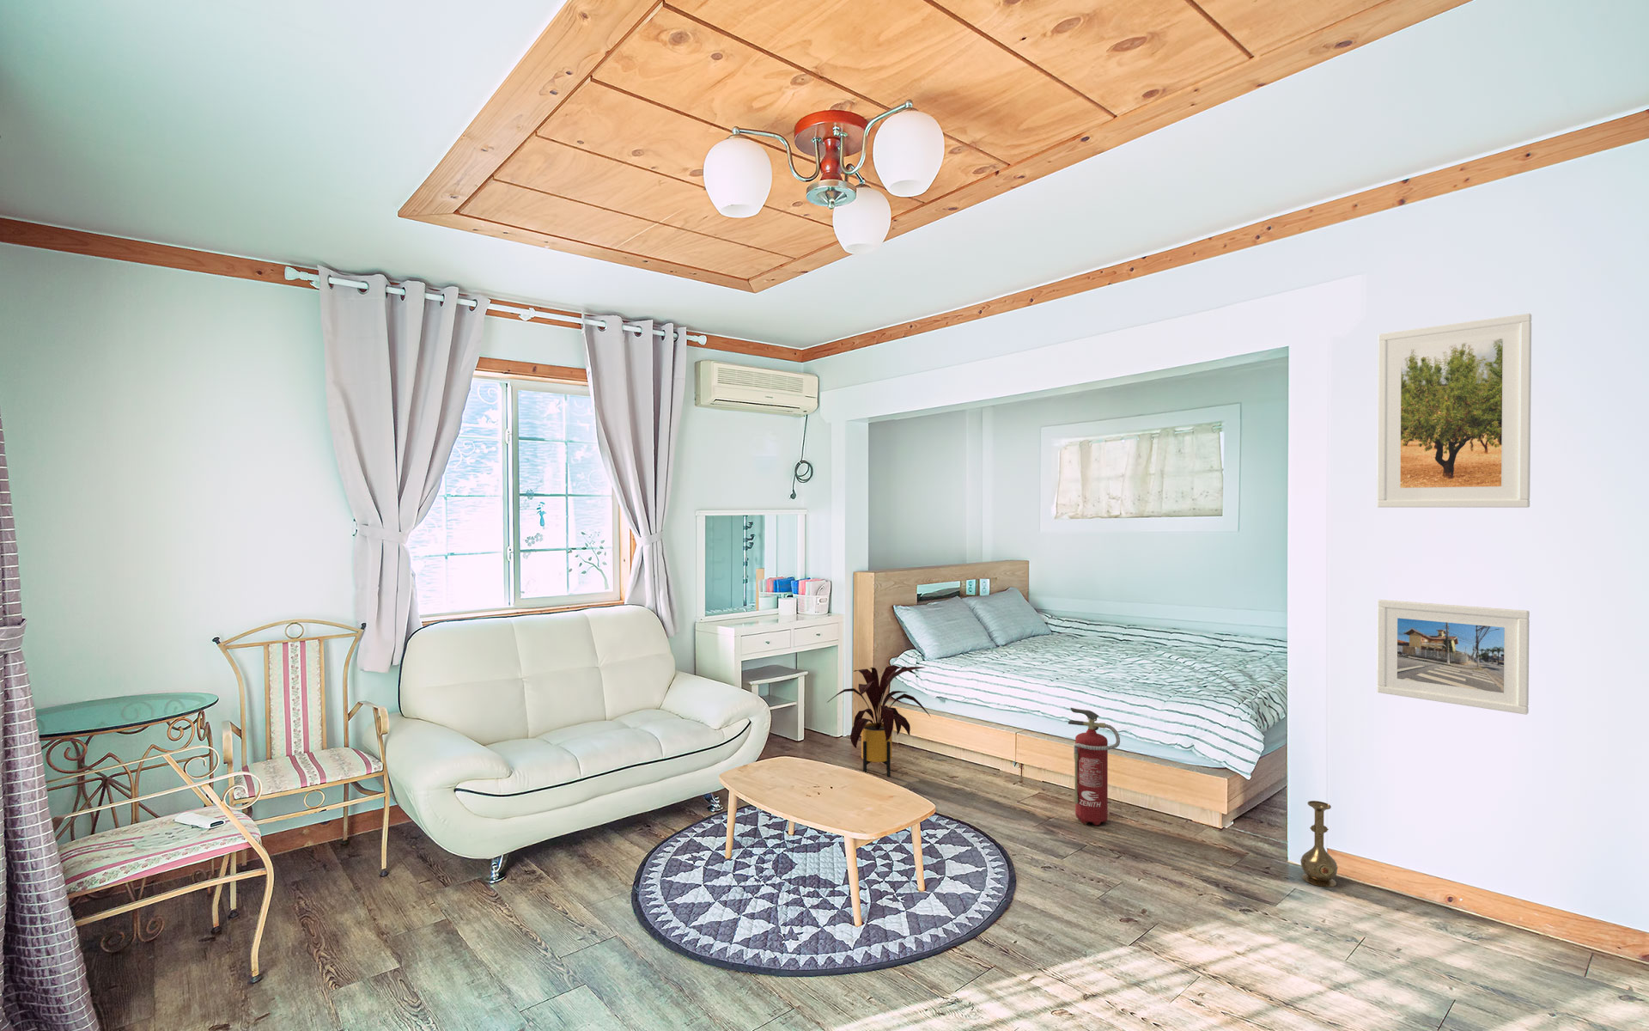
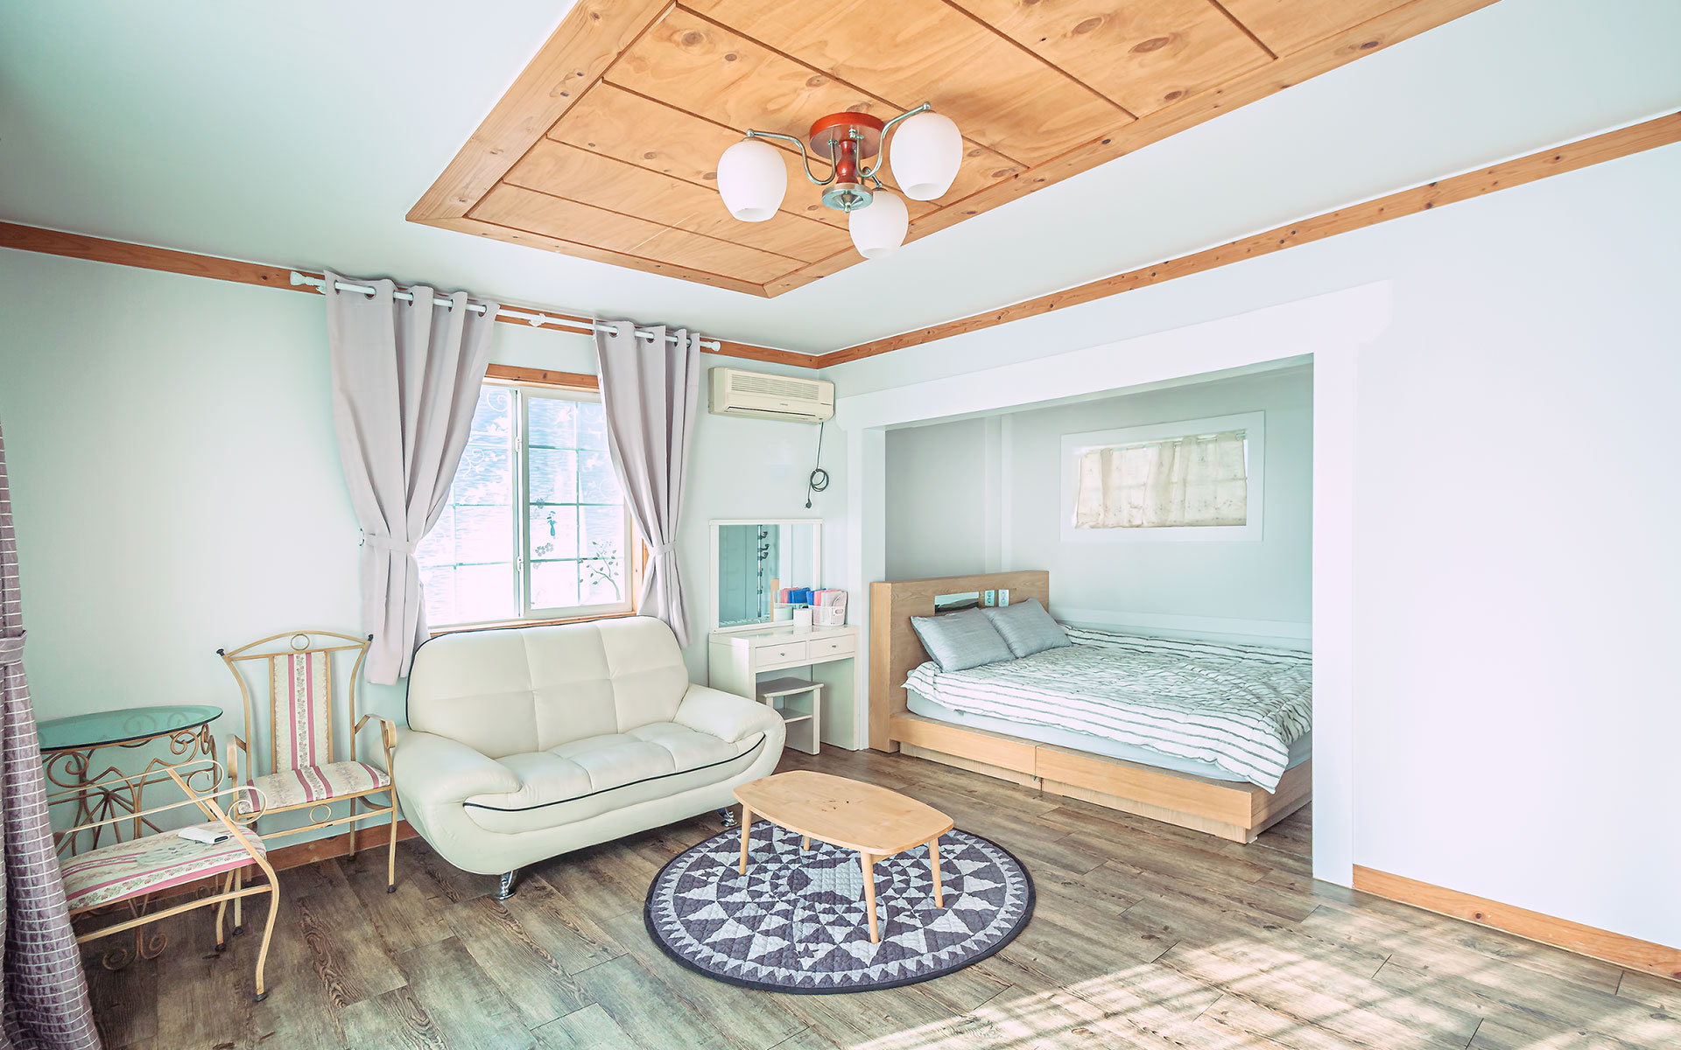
- vase (1318, 842)
- fire extinguisher (1093, 766)
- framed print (1448, 653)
- house plant (879, 716)
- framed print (1450, 416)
